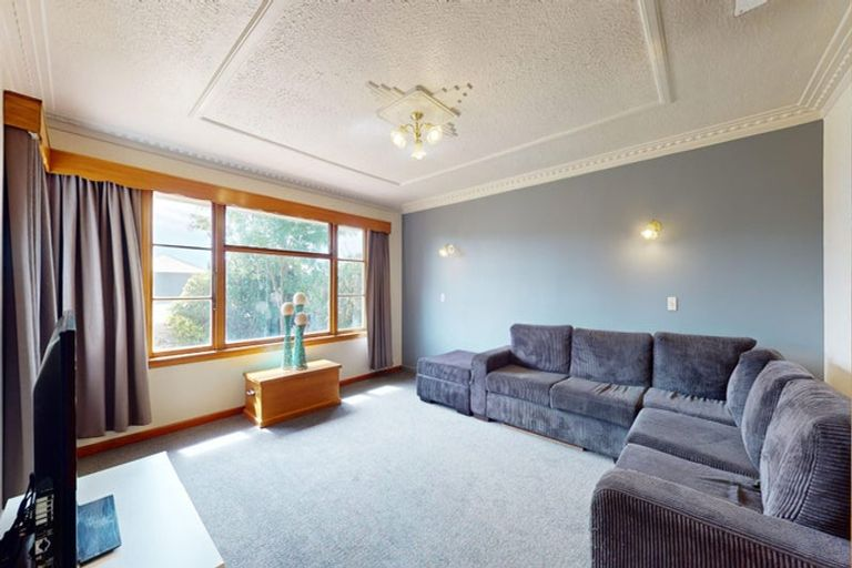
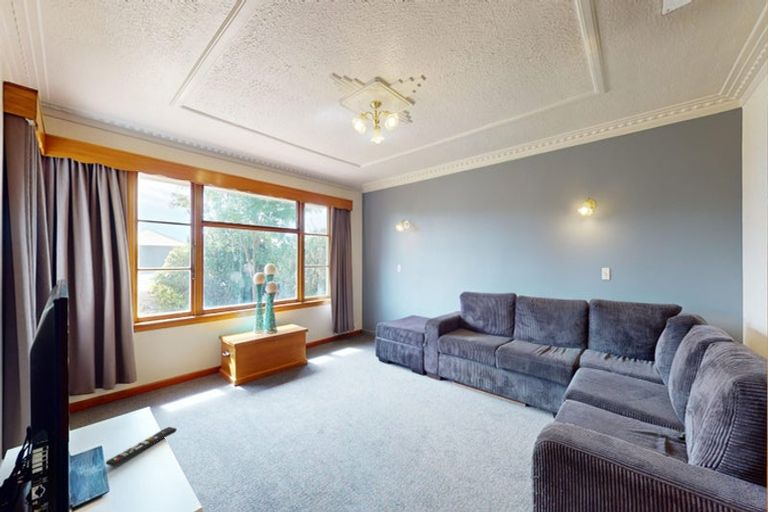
+ remote control (144, 444)
